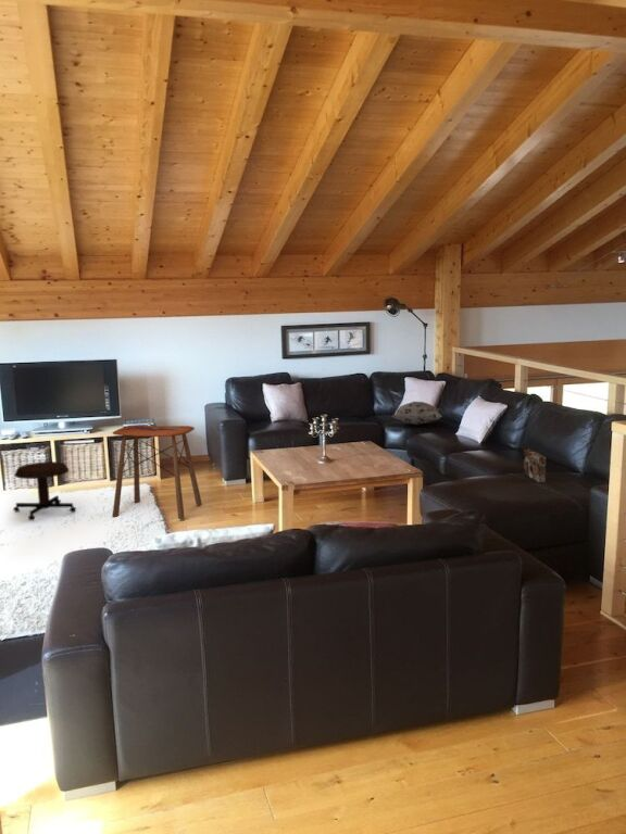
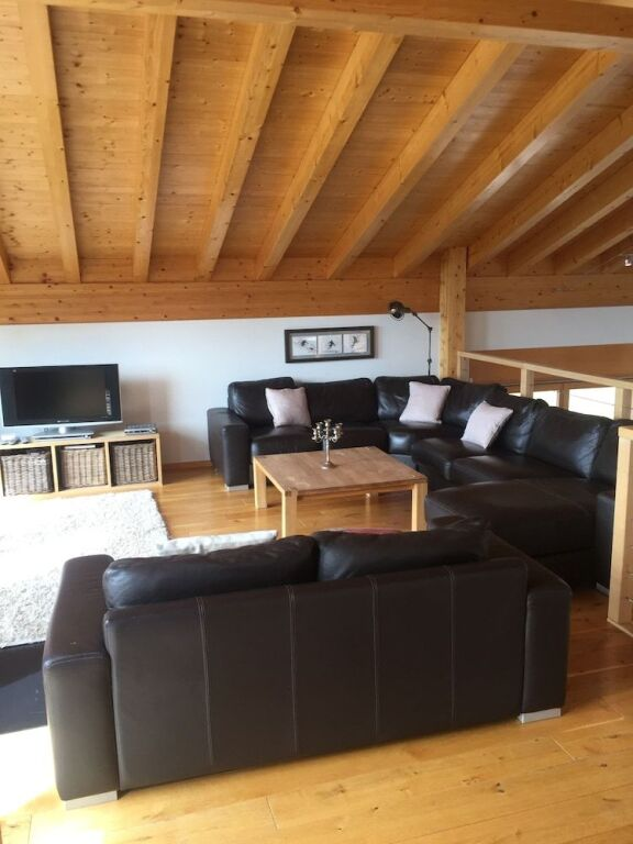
- side table (158, 465)
- decorative pillow (416, 413)
- book (534, 465)
- stool (42, 489)
